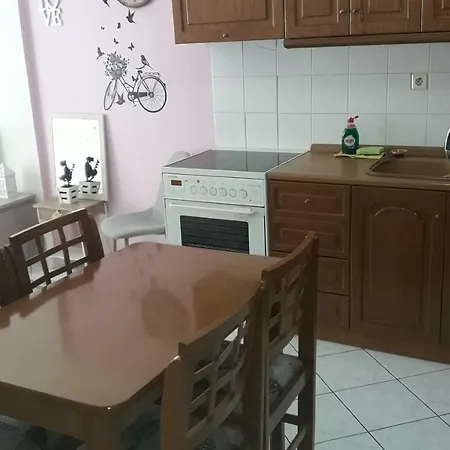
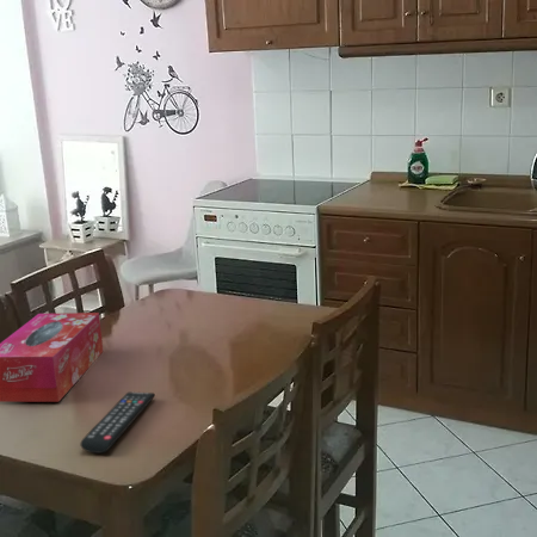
+ remote control (119, 419)
+ tissue box (48, 353)
